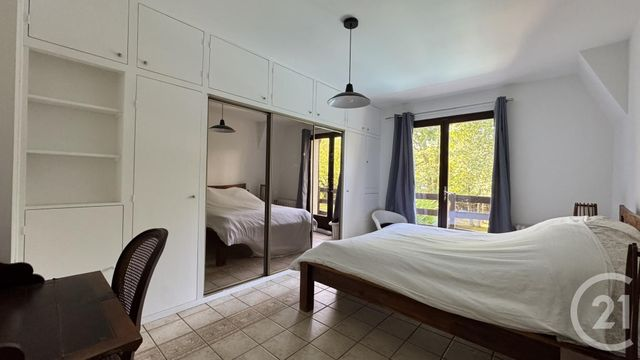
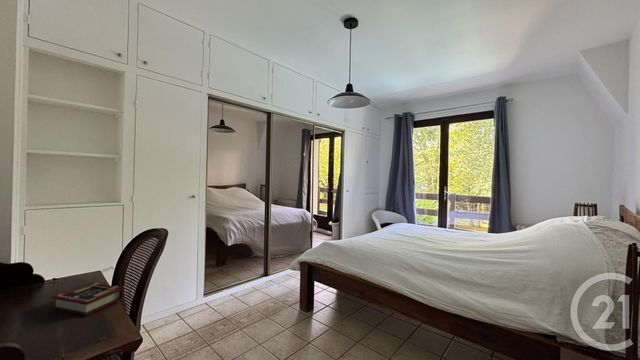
+ book (89, 297)
